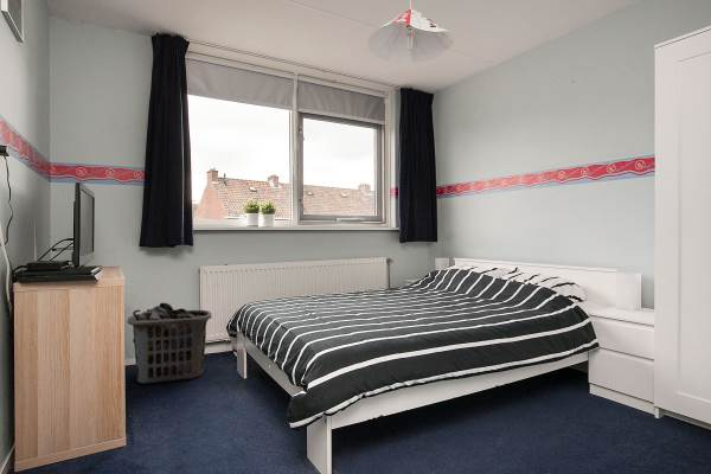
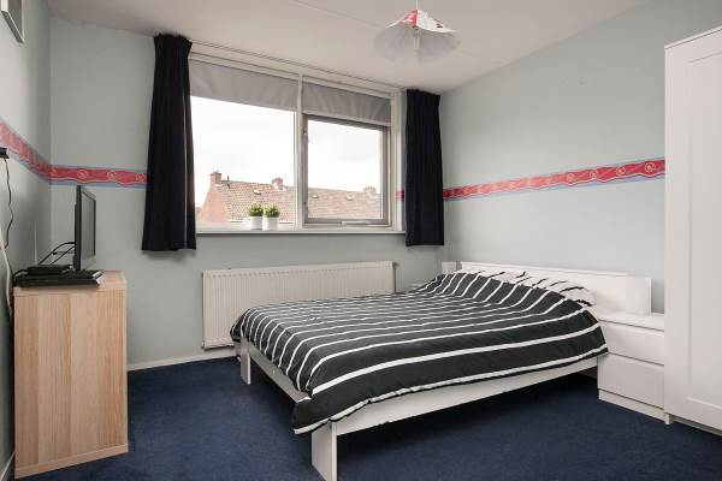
- clothes hamper (171, 339)
